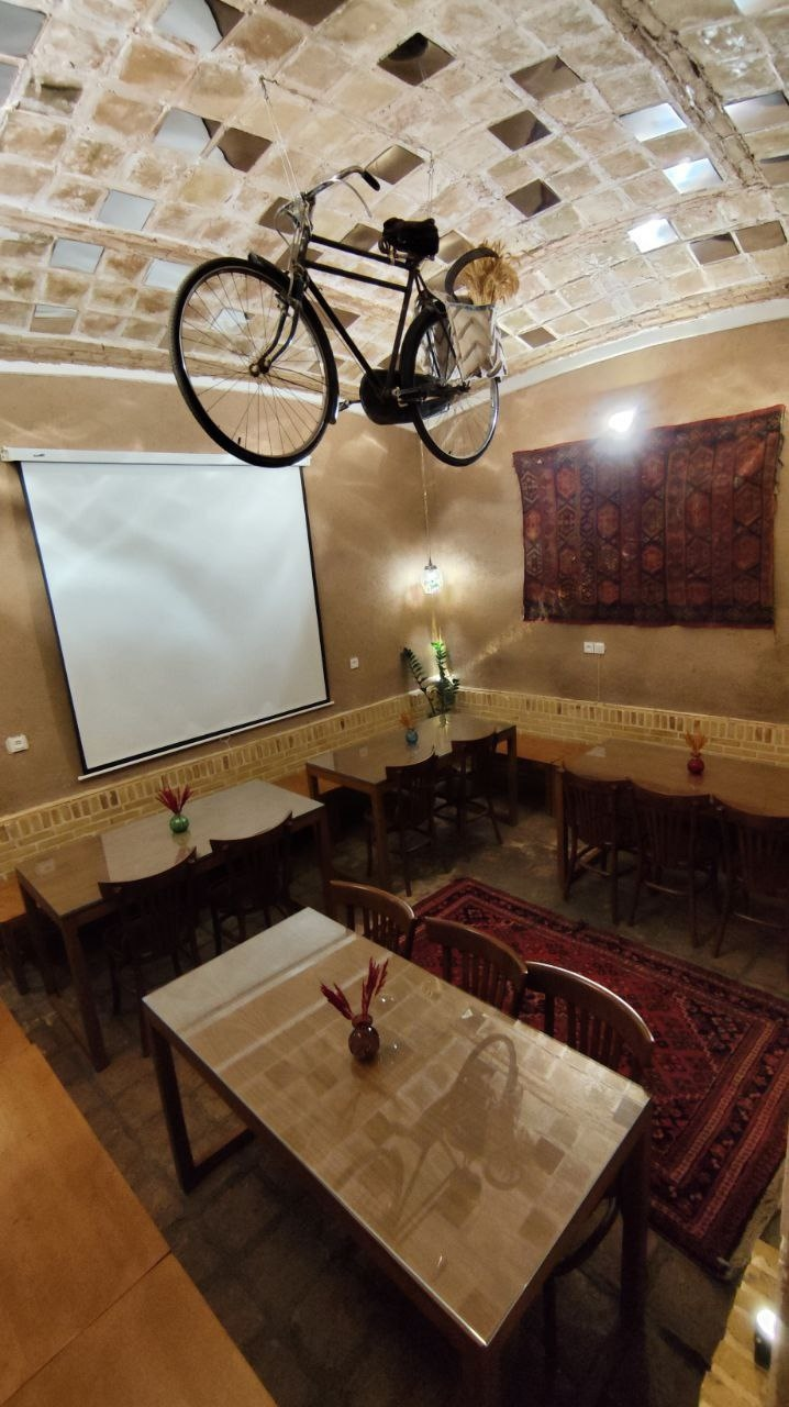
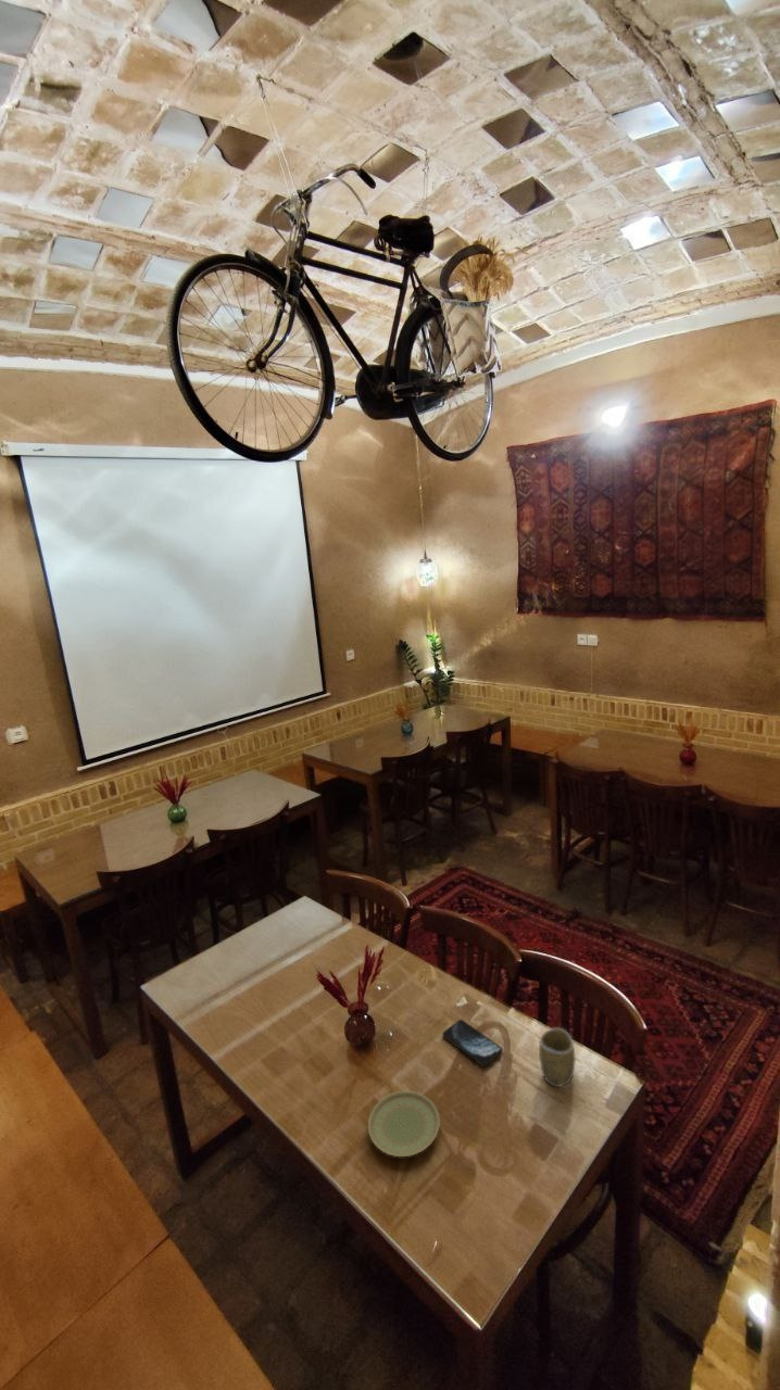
+ smartphone (471, 1041)
+ plate (404, 1125)
+ cup (556, 1057)
